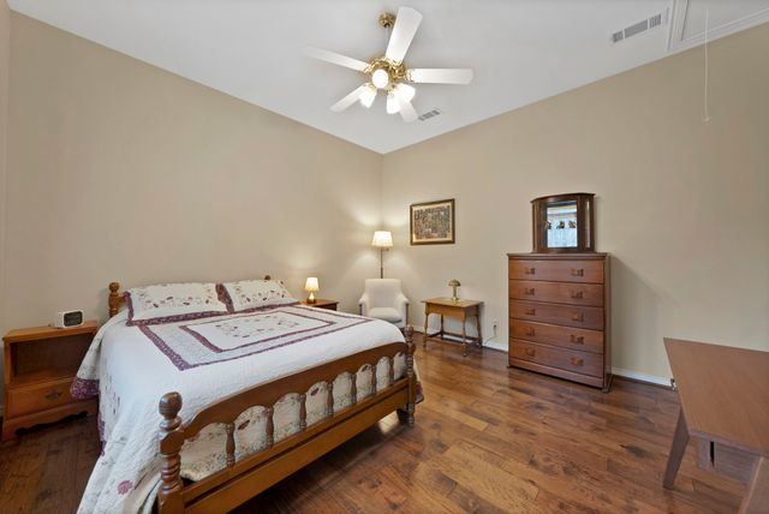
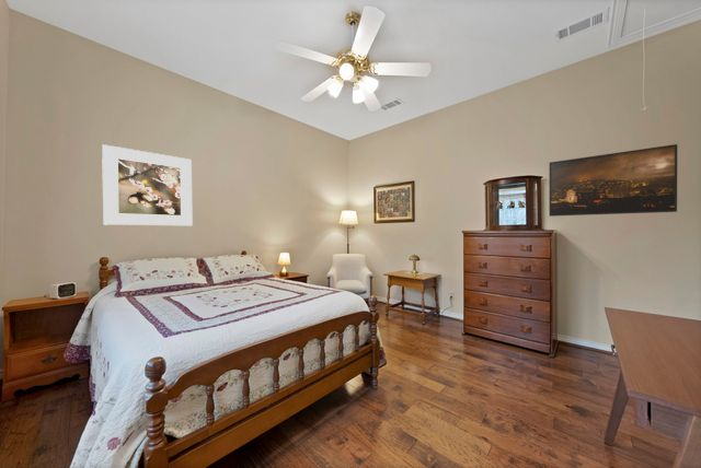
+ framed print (606, 184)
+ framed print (151, 188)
